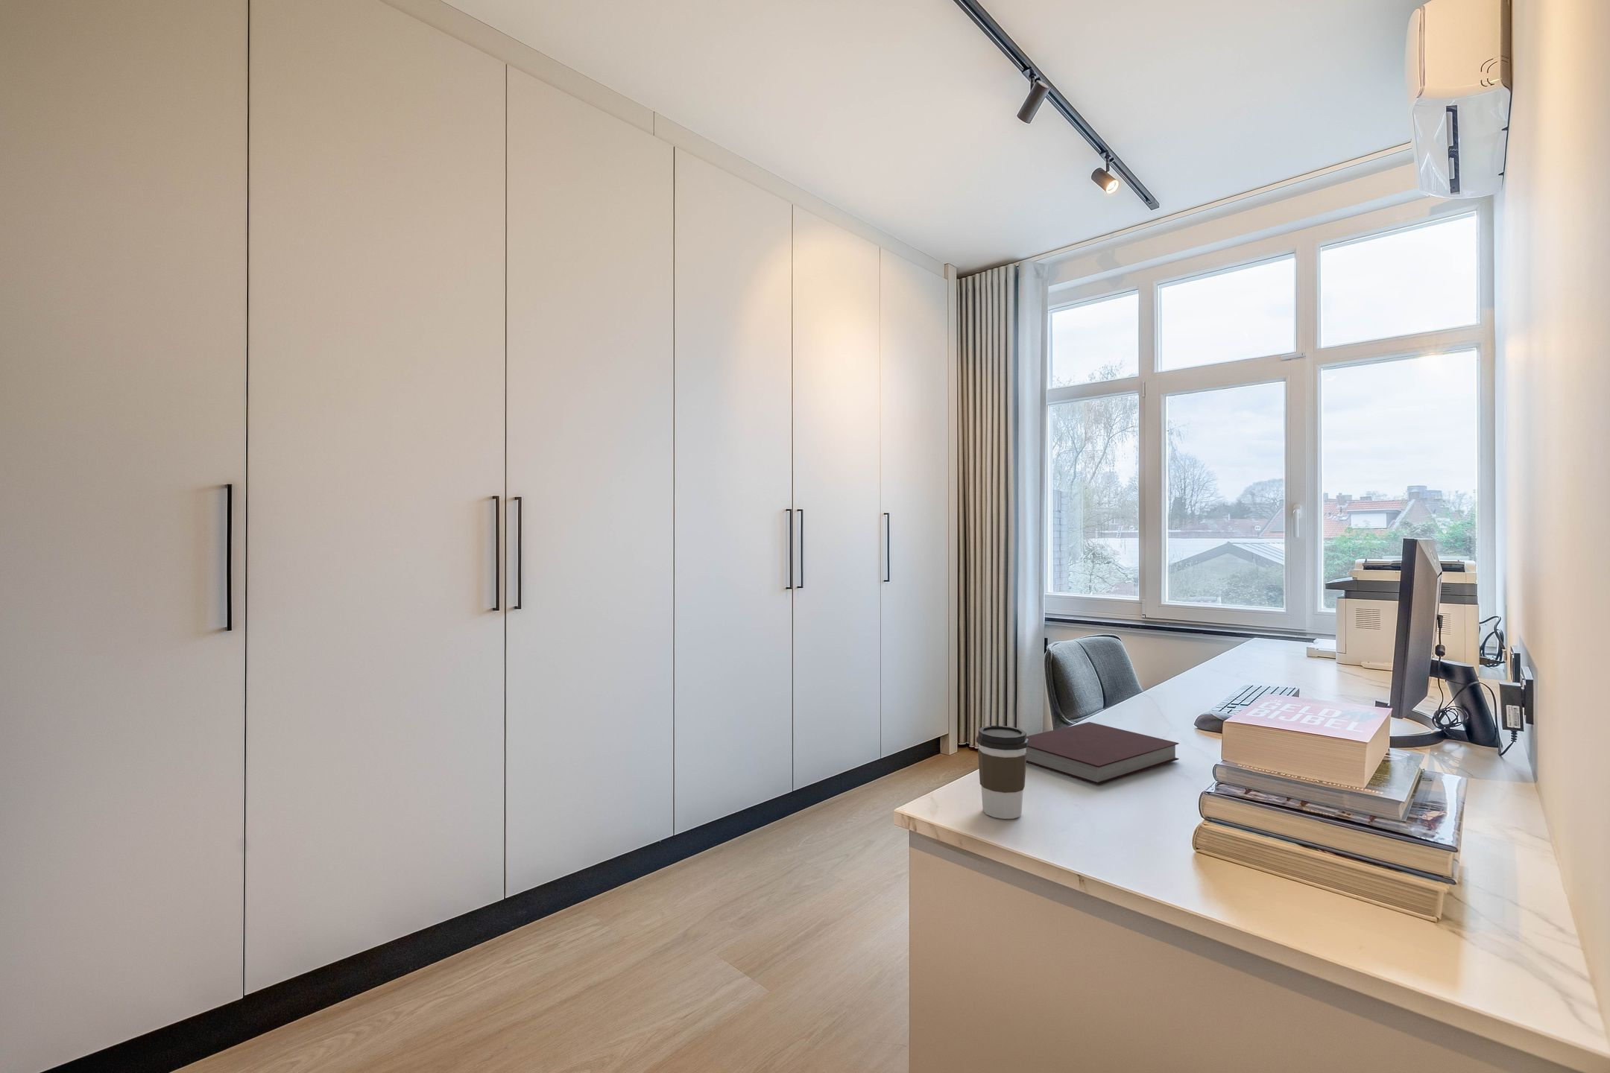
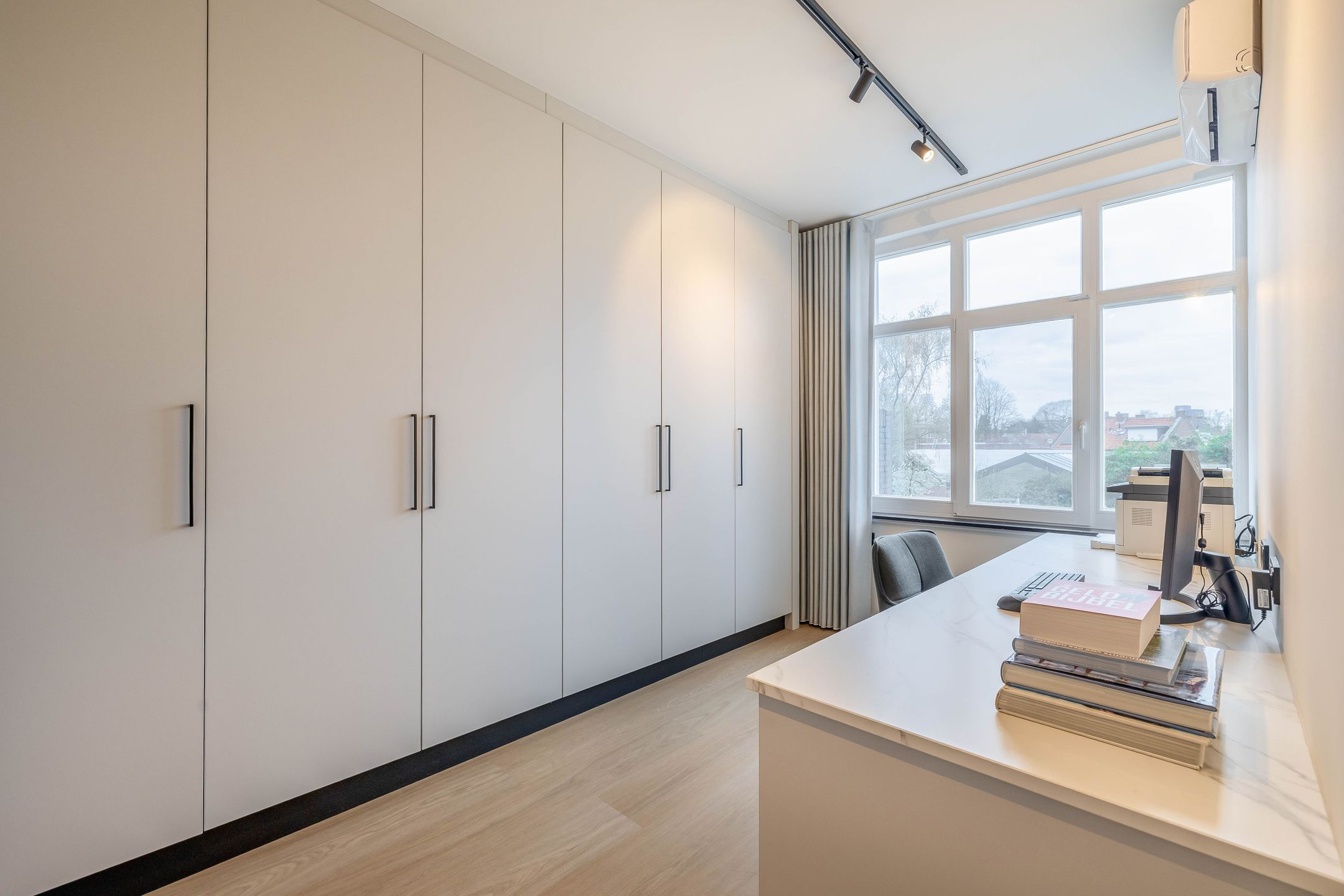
- coffee cup (1001, 771)
- notebook (1092, 750)
